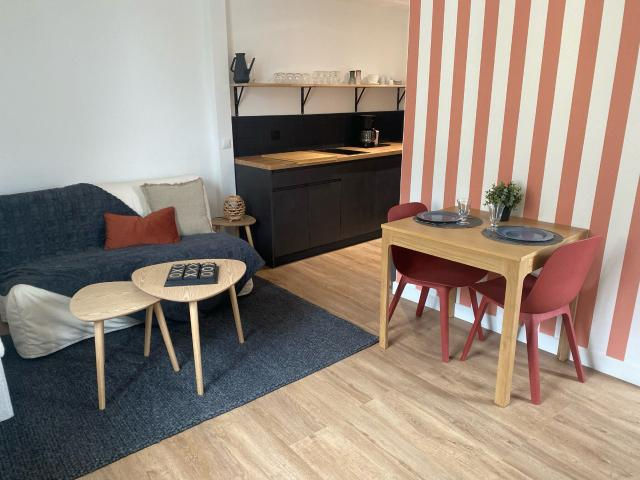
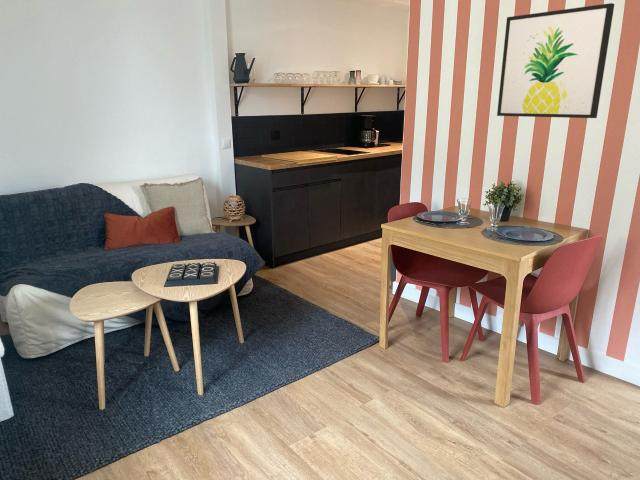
+ wall art (549, 65)
